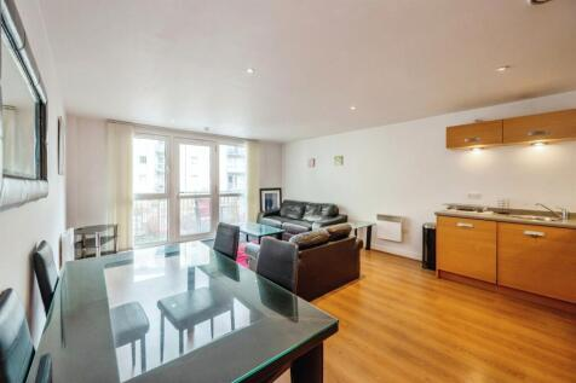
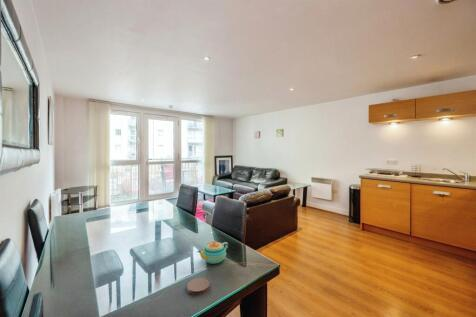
+ coaster (198, 285)
+ teapot (213, 250)
